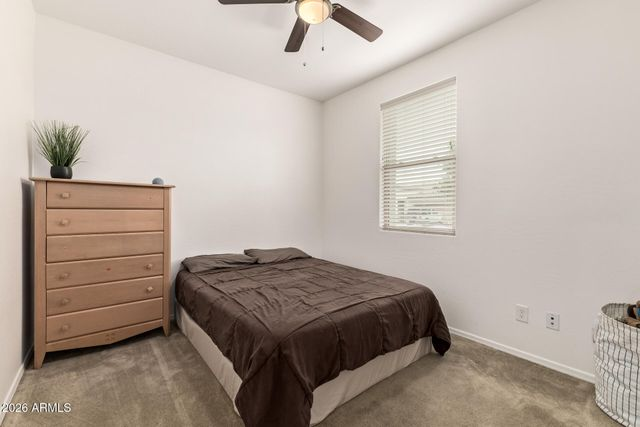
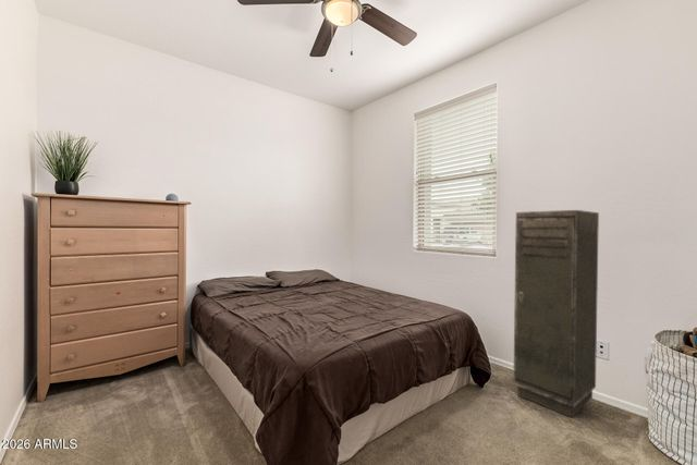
+ storage cabinet (554, 305)
